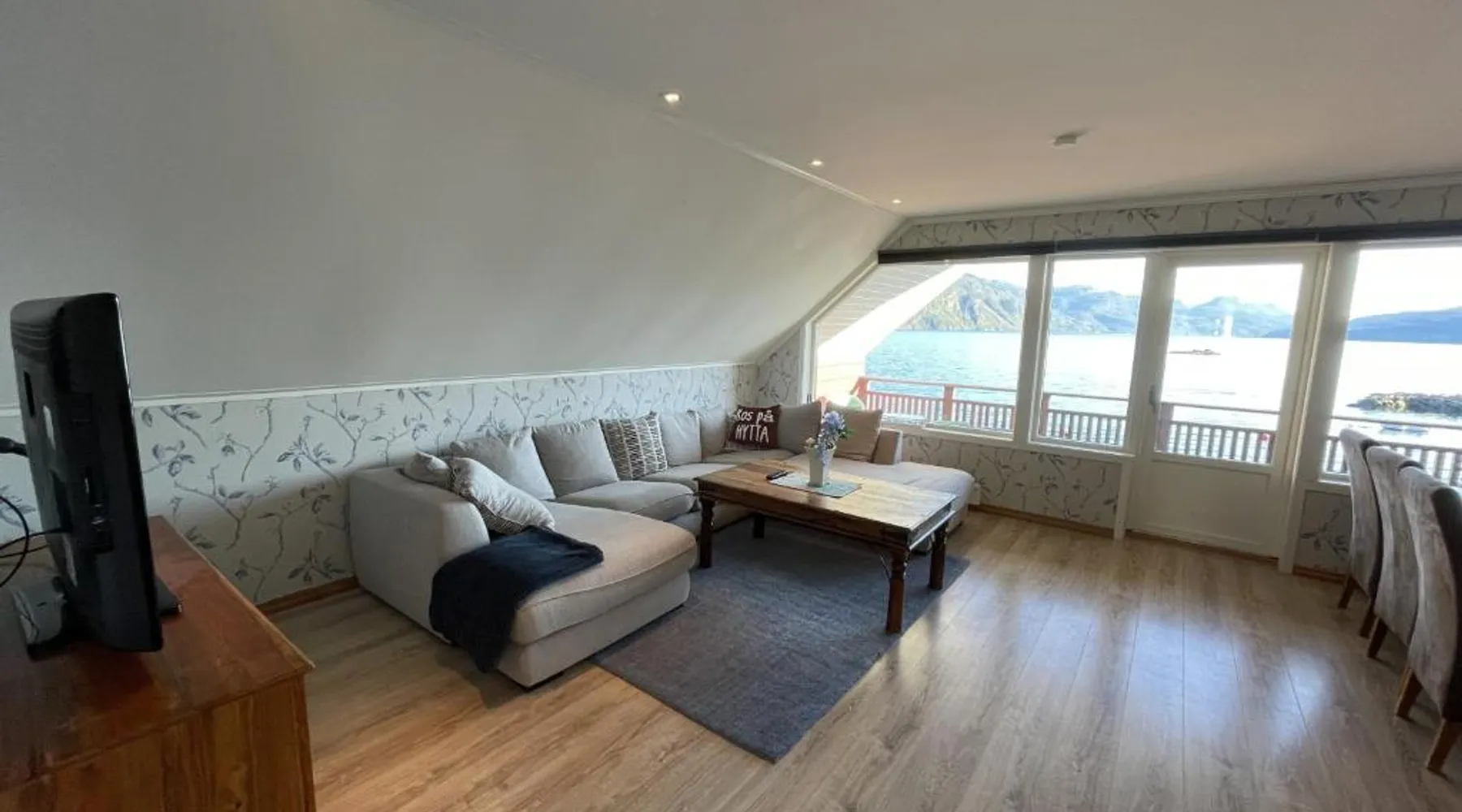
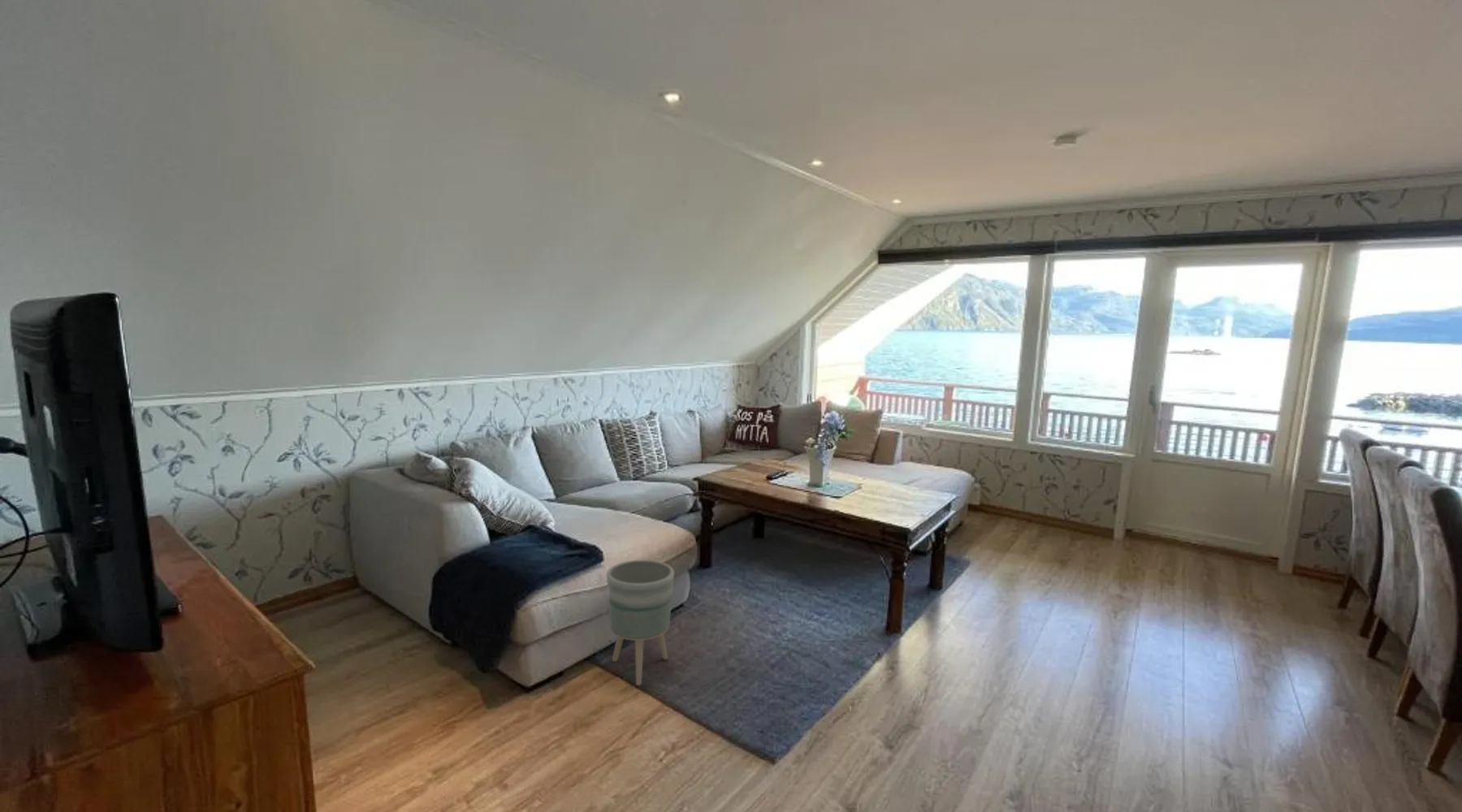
+ planter (640, 620)
